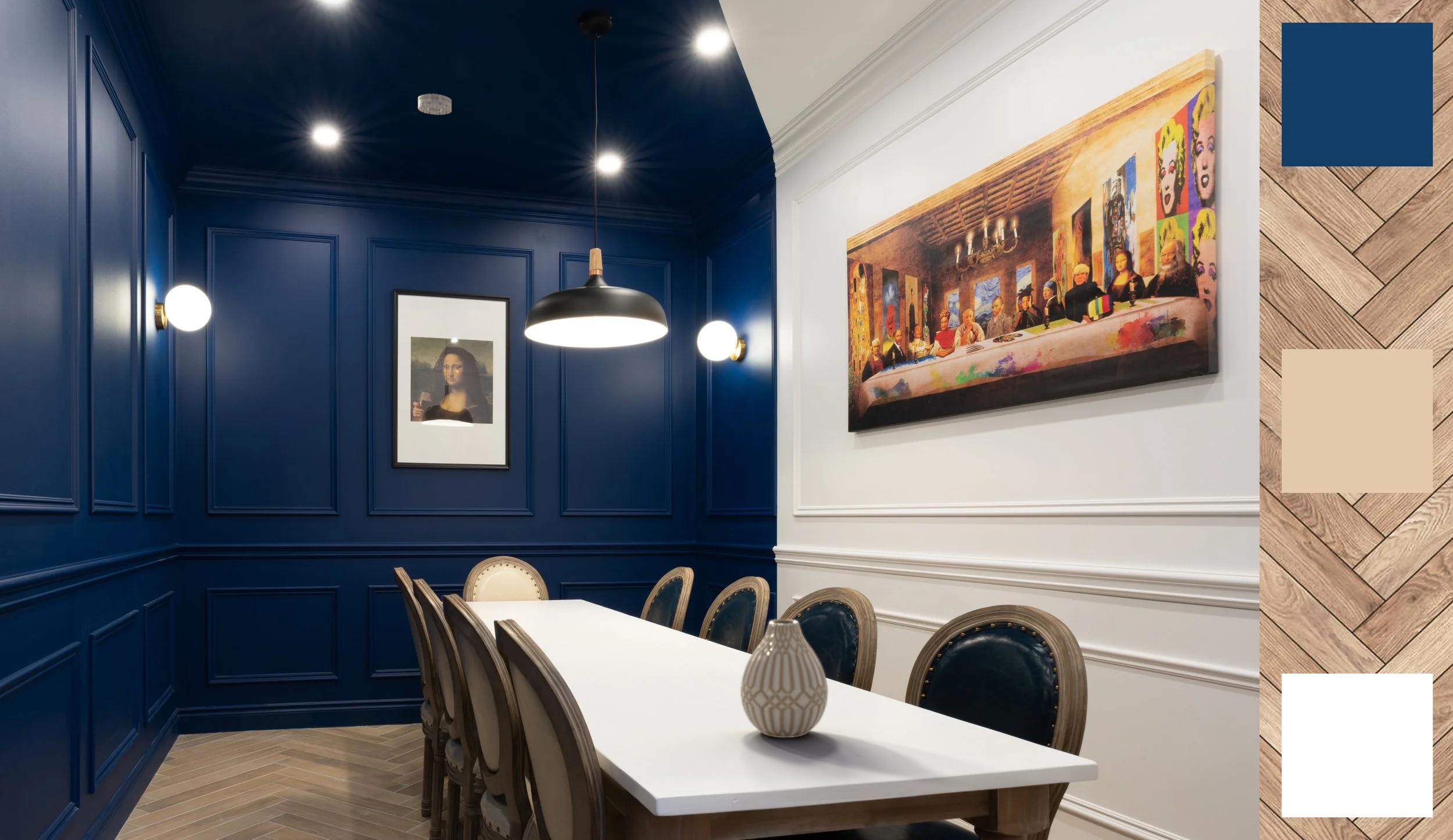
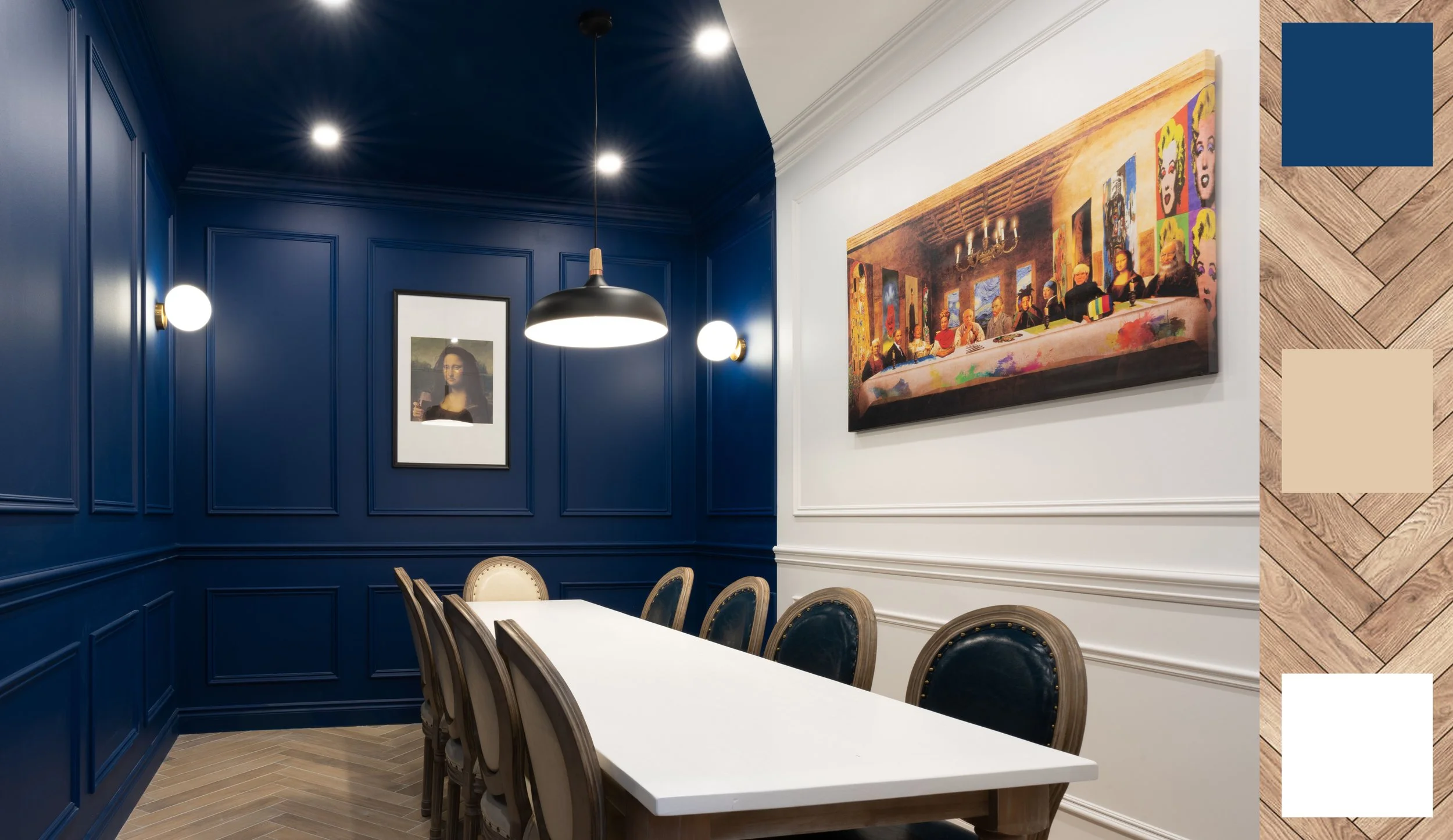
- vase (784, 676)
- smoke detector (435, 103)
